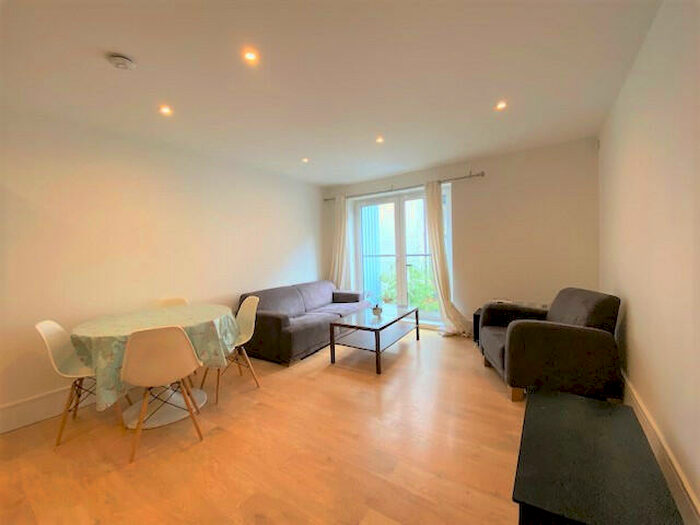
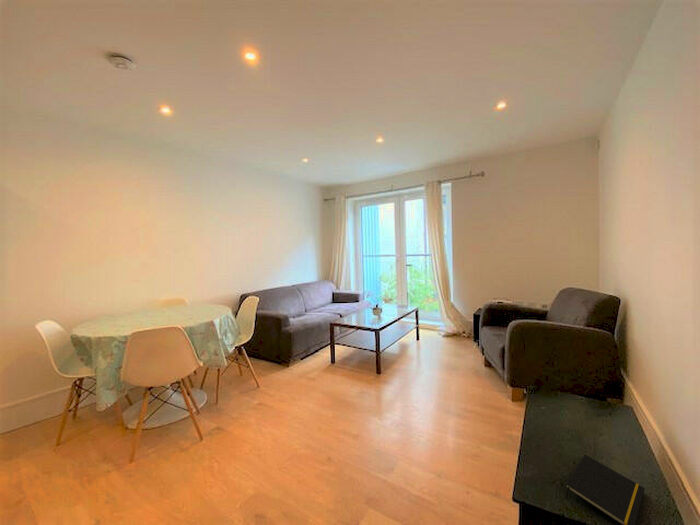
+ notepad (605, 487)
